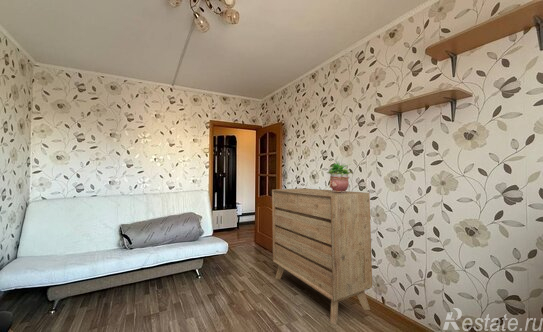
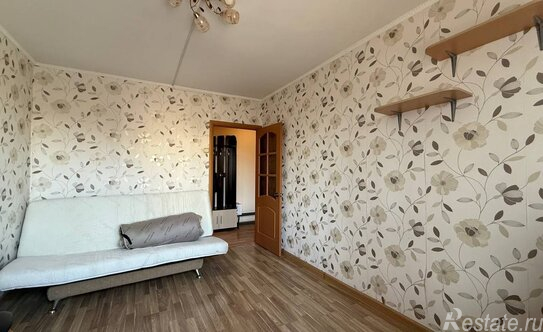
- potted plant (340, 176)
- dresser (315, 241)
